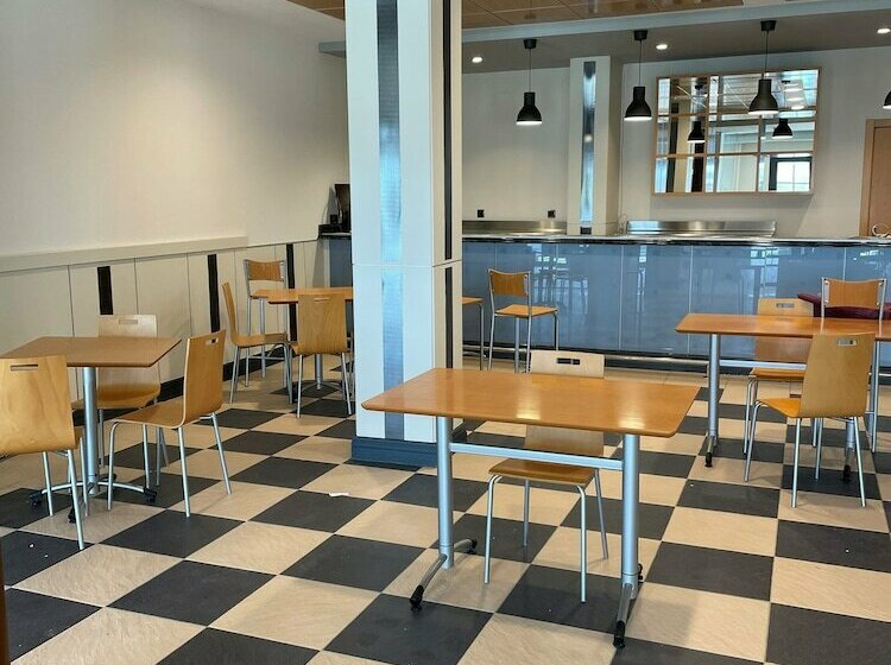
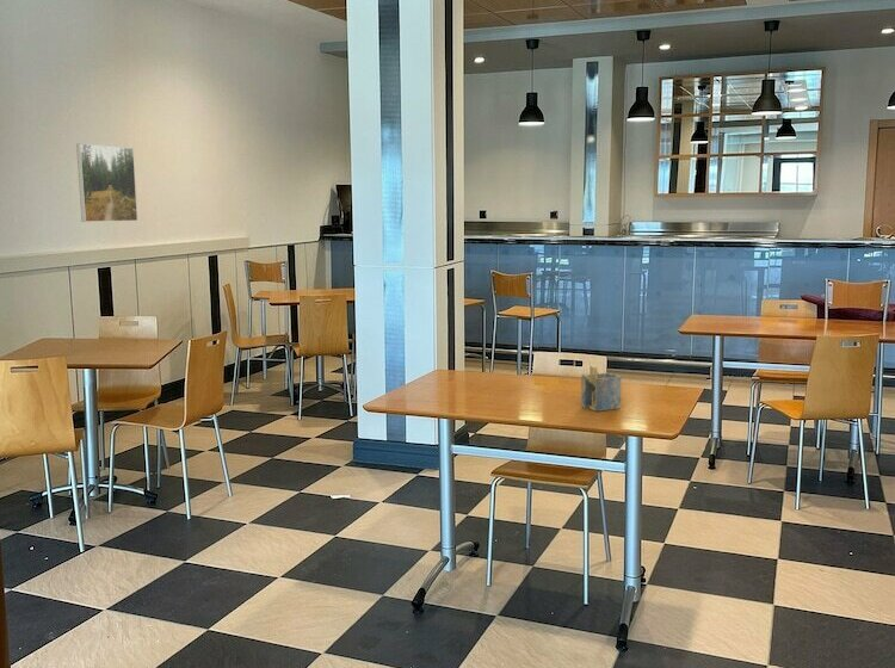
+ napkin holder (600, 385)
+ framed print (107, 184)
